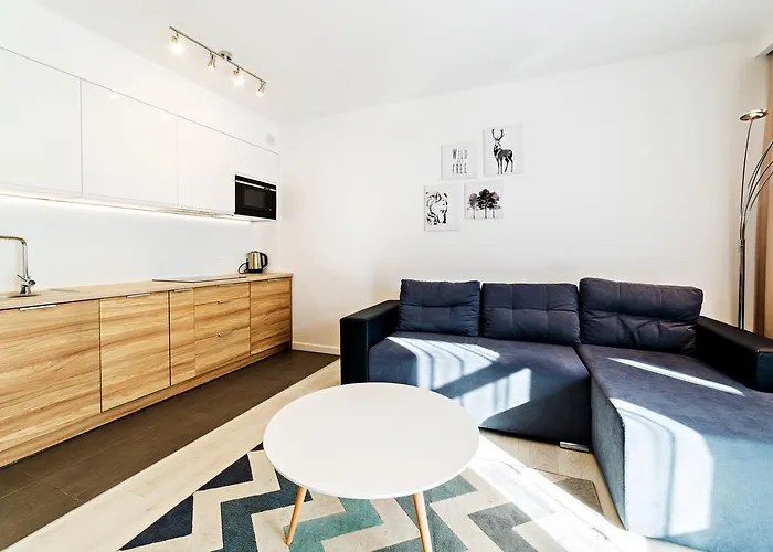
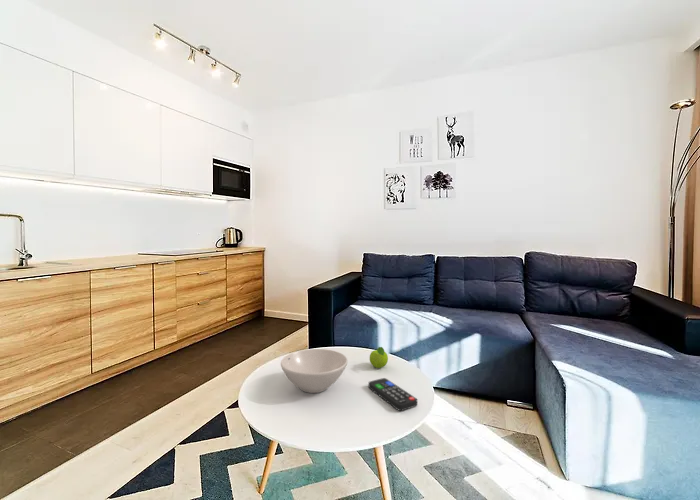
+ remote control (391, 392)
+ bowl (314, 373)
+ fruit (379, 357)
